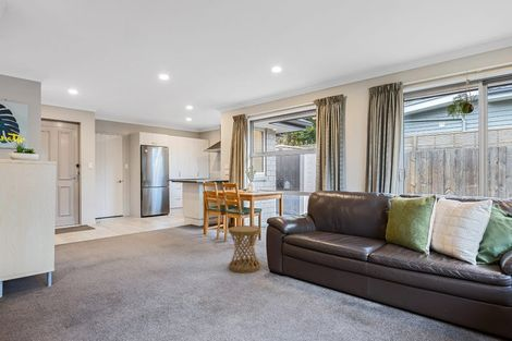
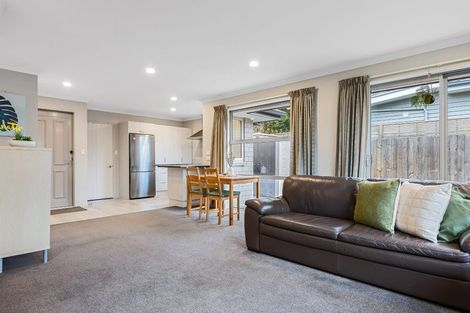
- side table (244, 247)
